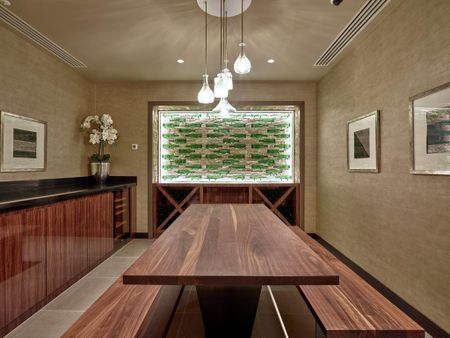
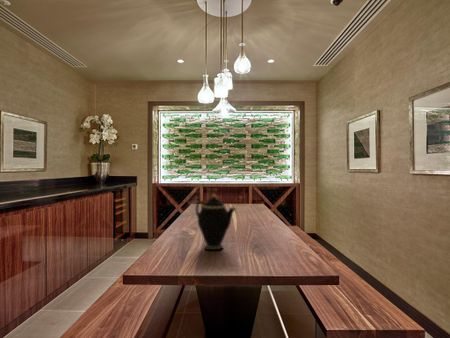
+ teapot (214, 220)
